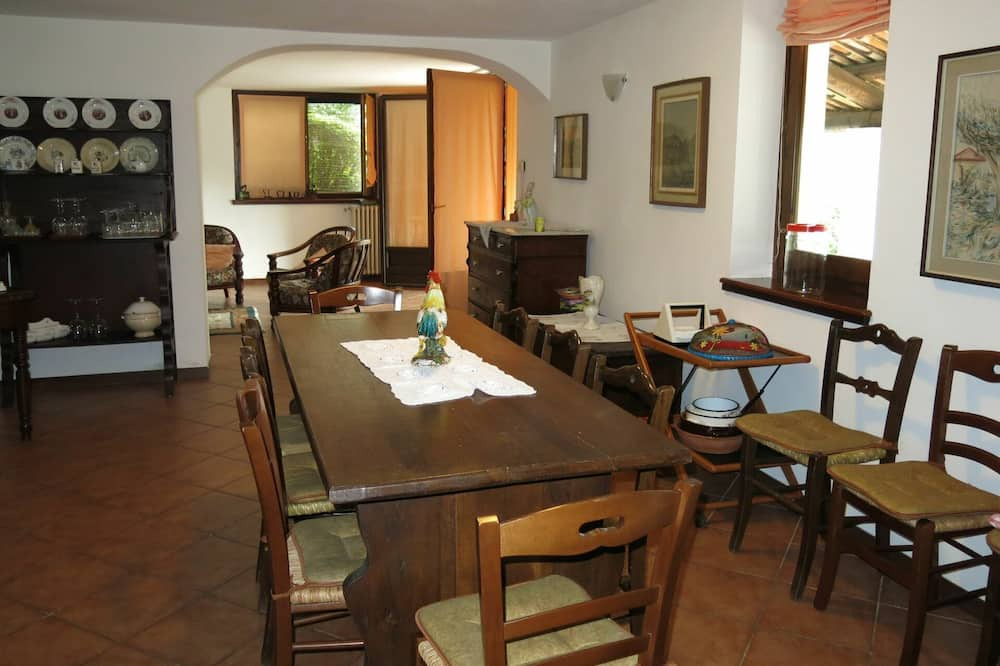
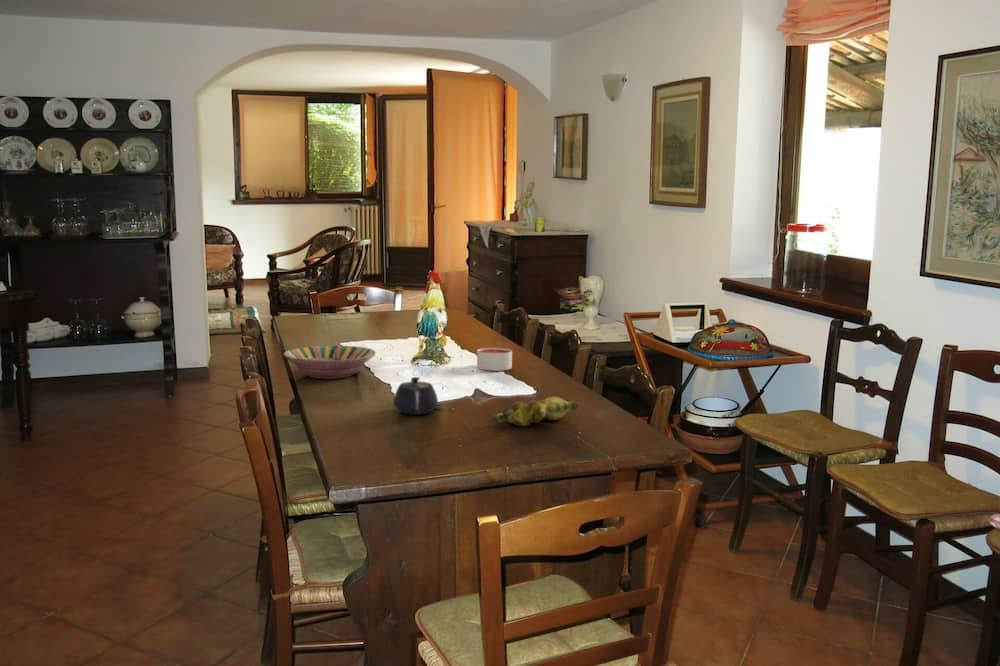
+ teapot (415, 394)
+ serving bowl (330, 363)
+ banana bunch (535, 412)
+ candle (494, 358)
